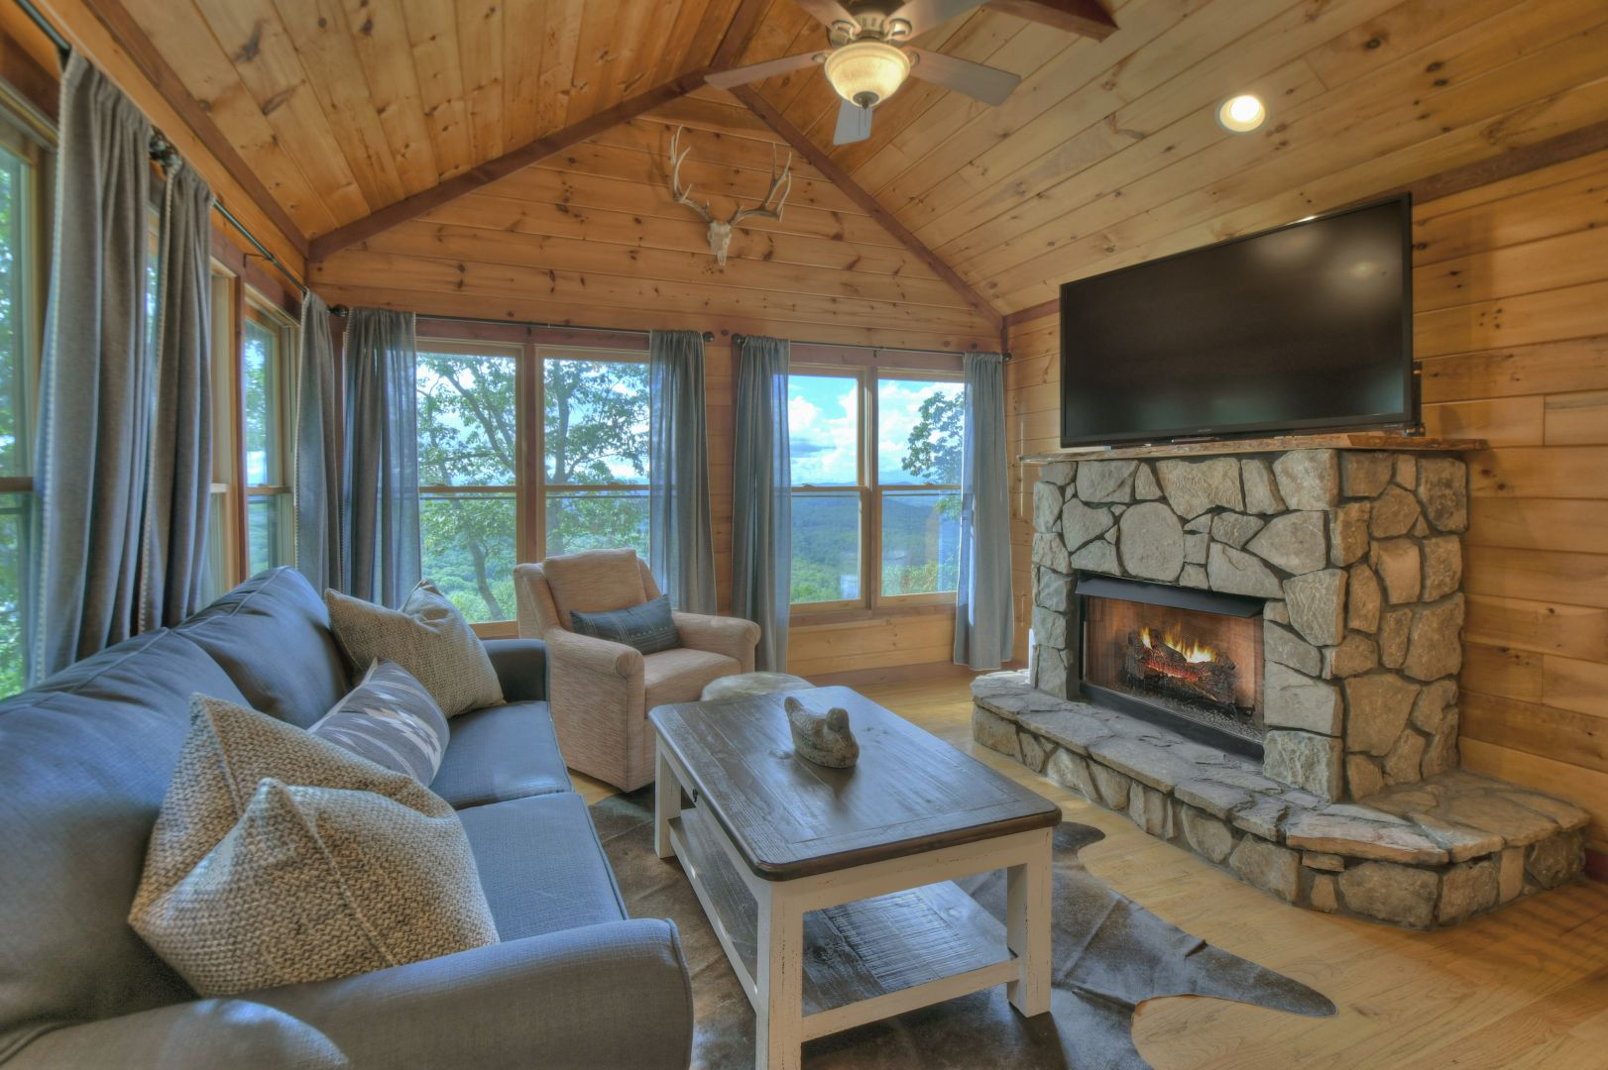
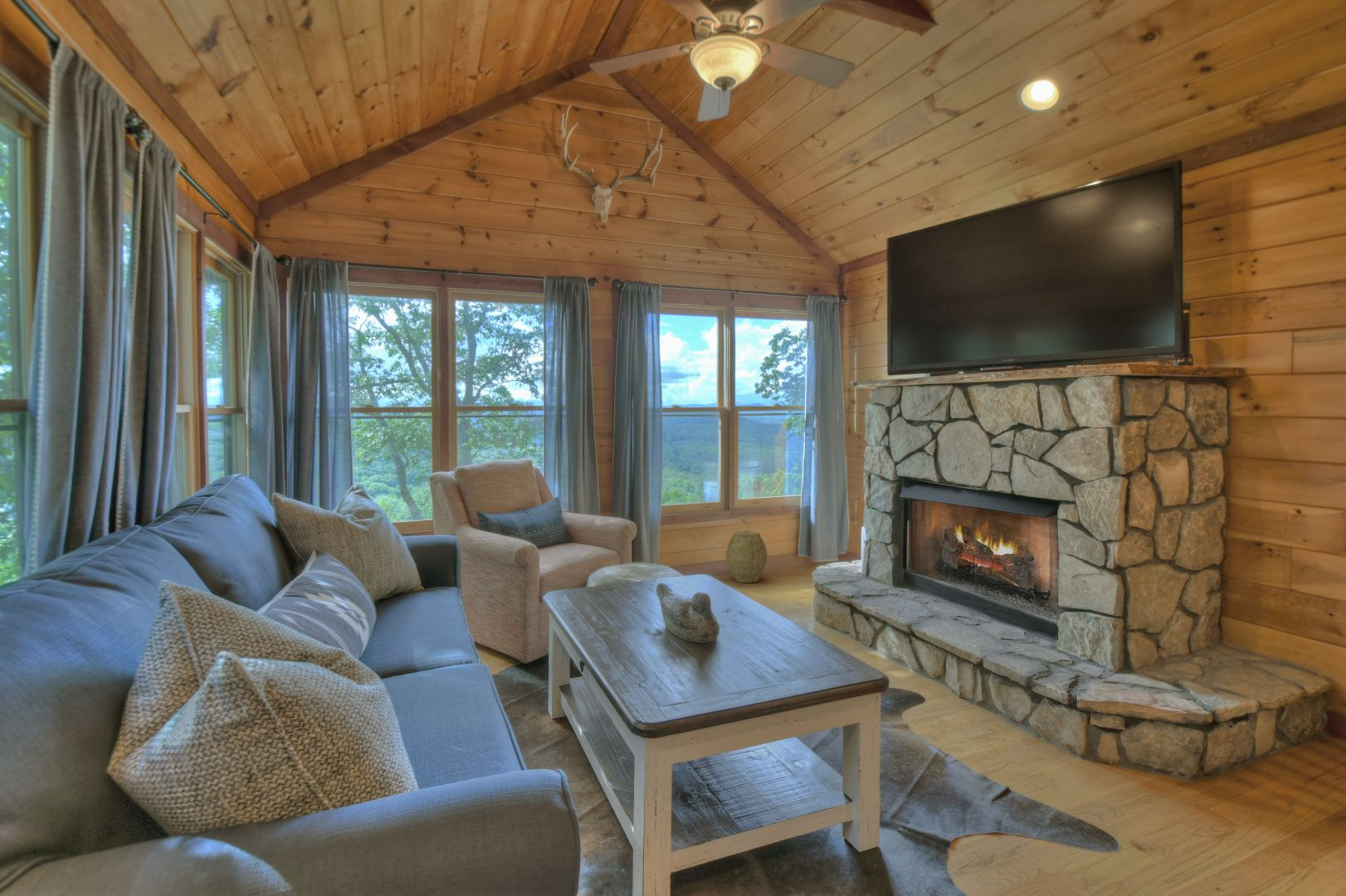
+ woven basket (746, 555)
